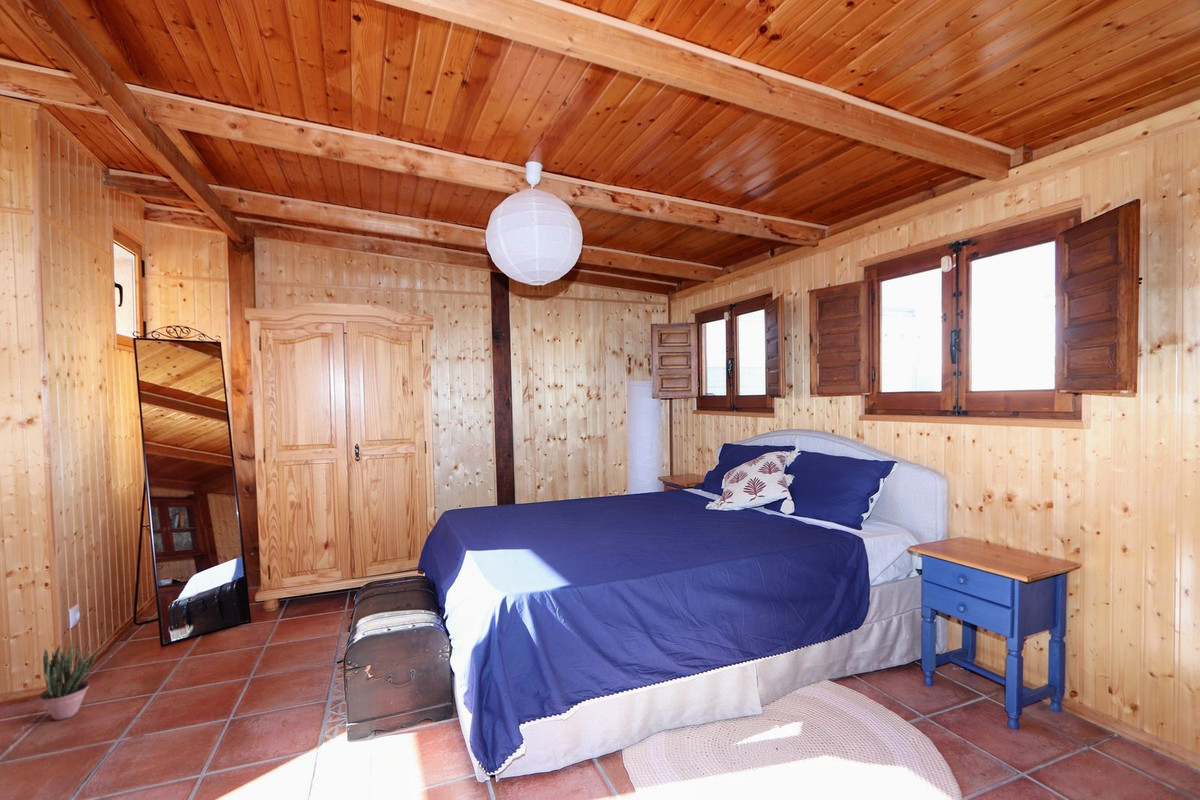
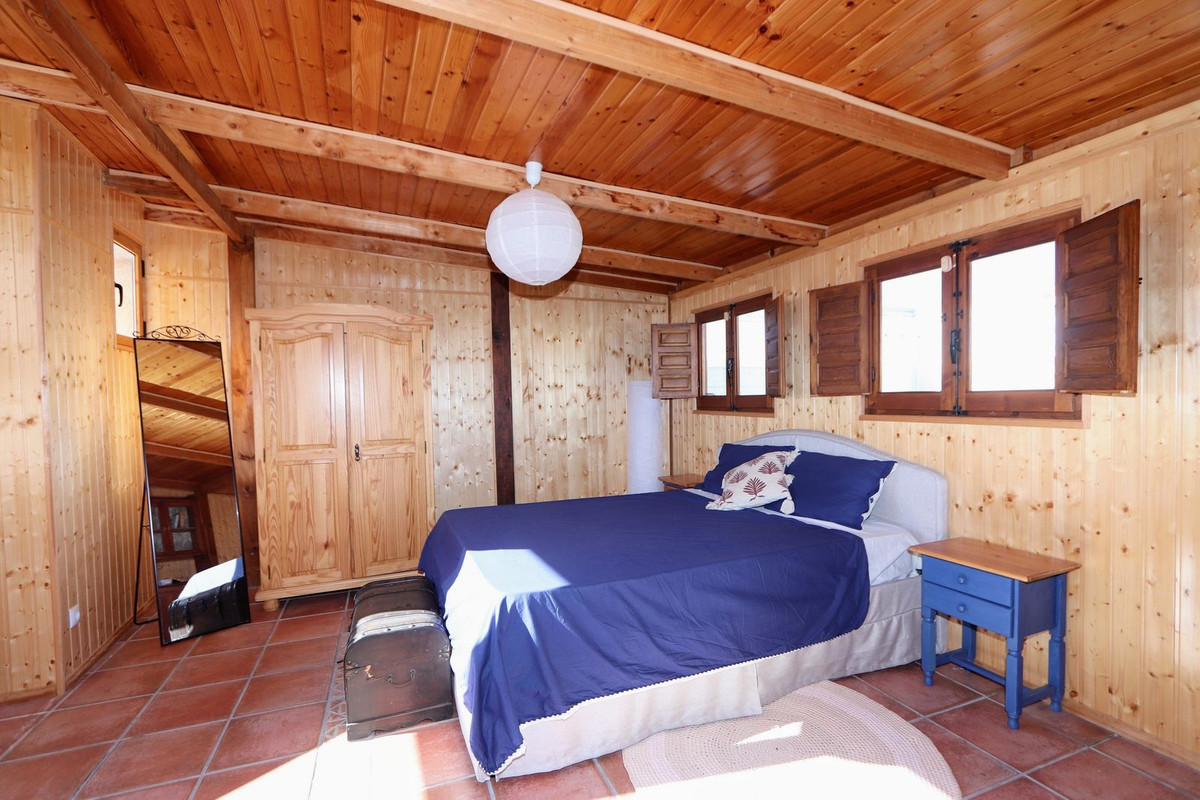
- potted plant (68, 677)
